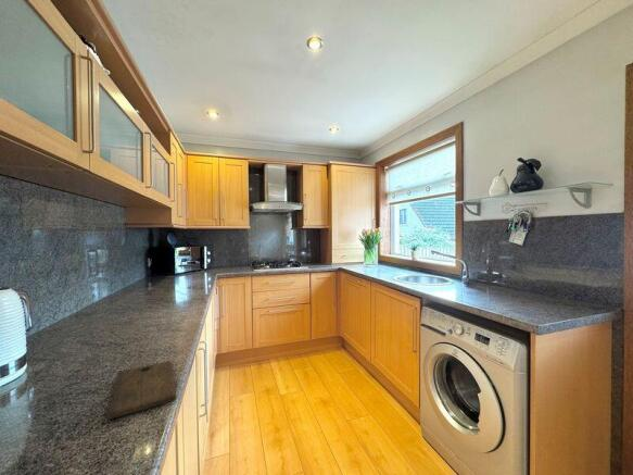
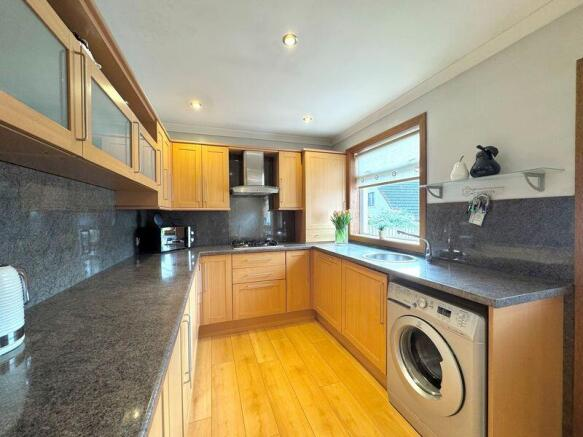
- cutting board (144, 385)
